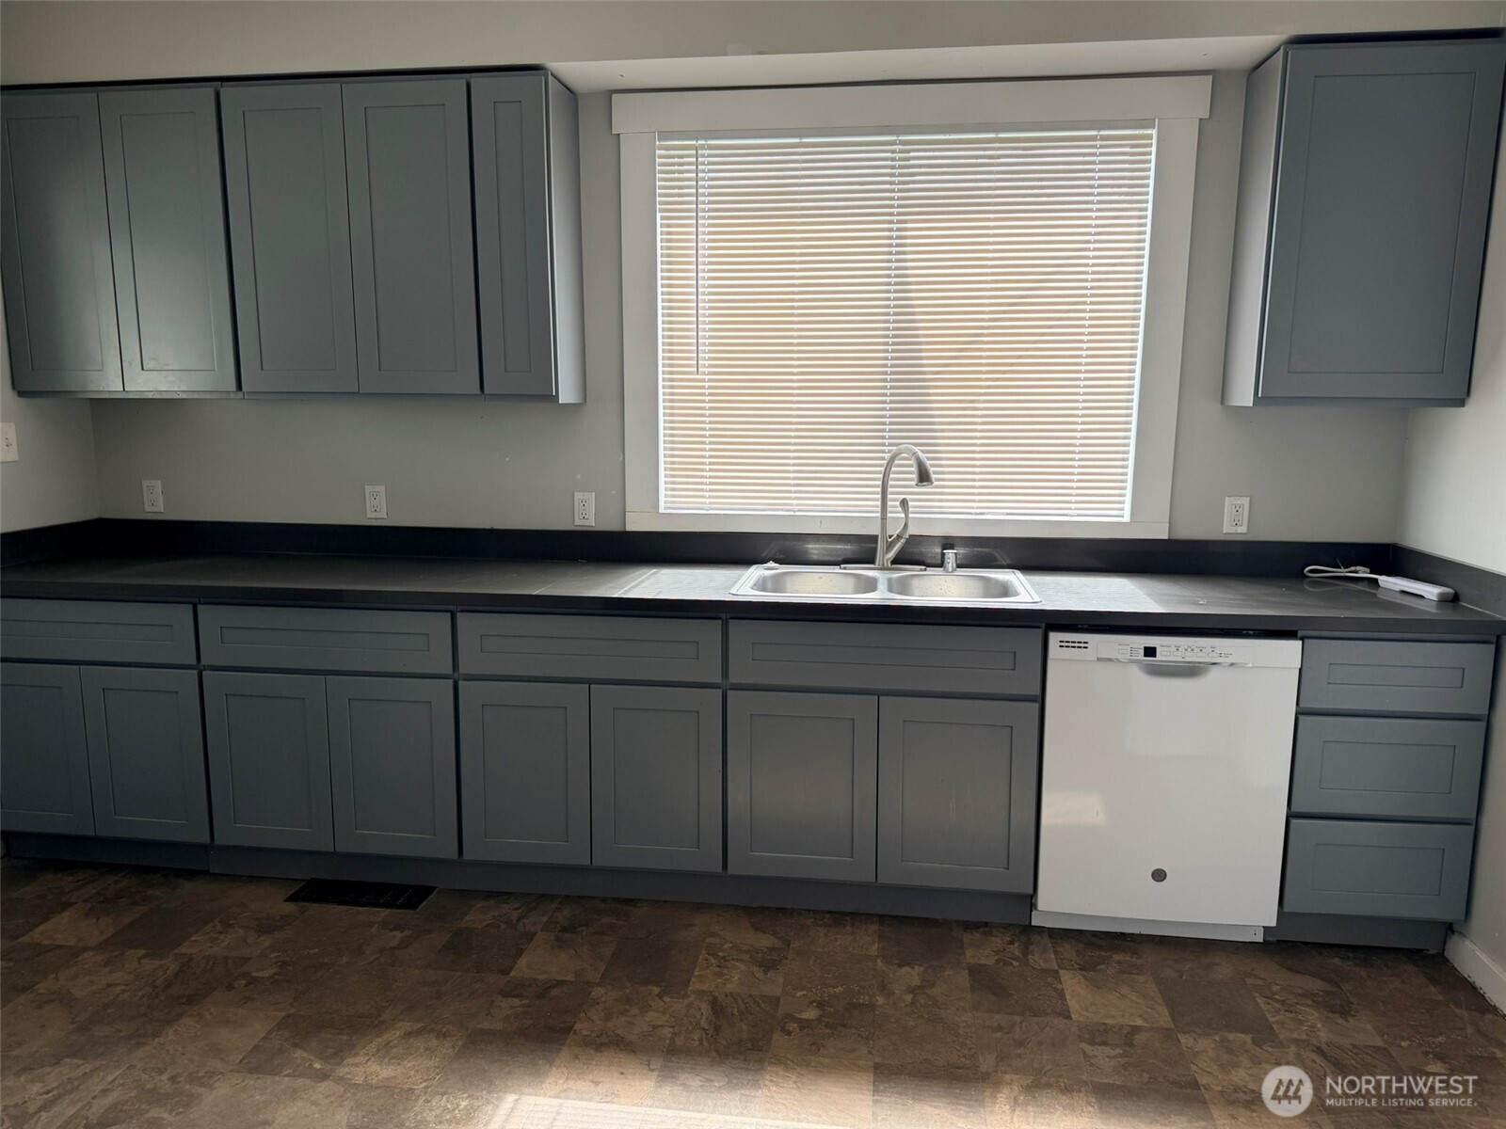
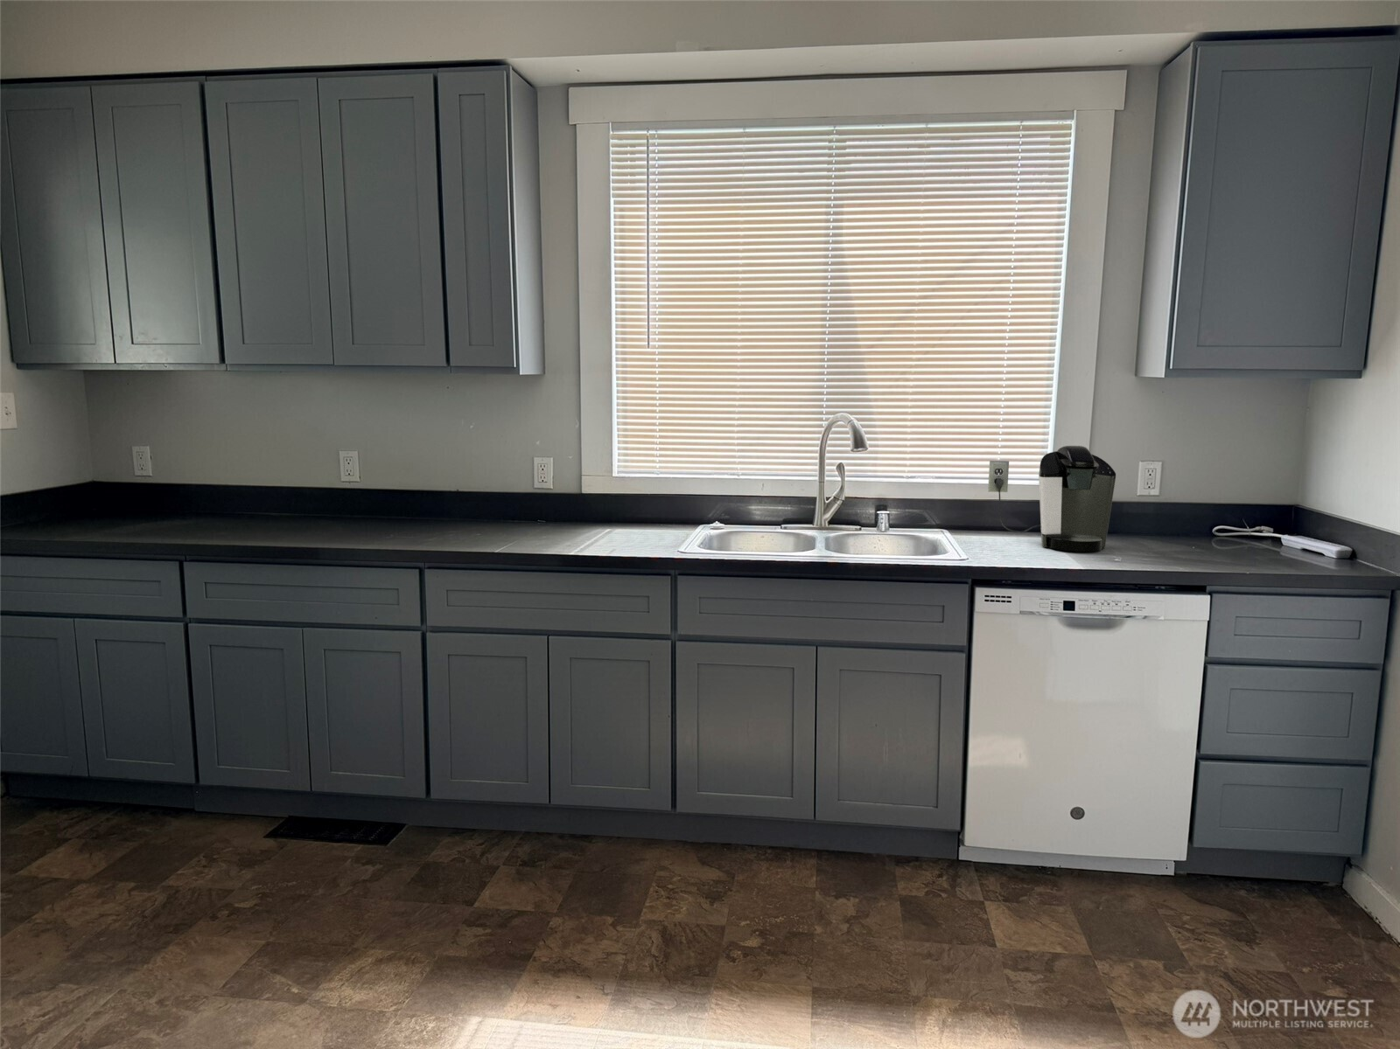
+ coffee maker (1053, 496)
